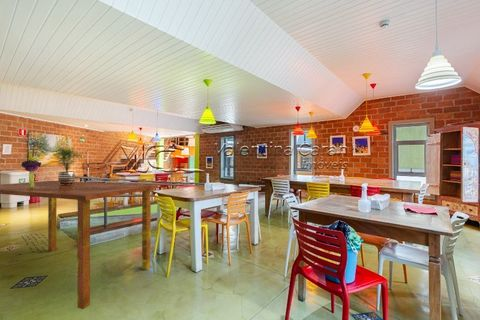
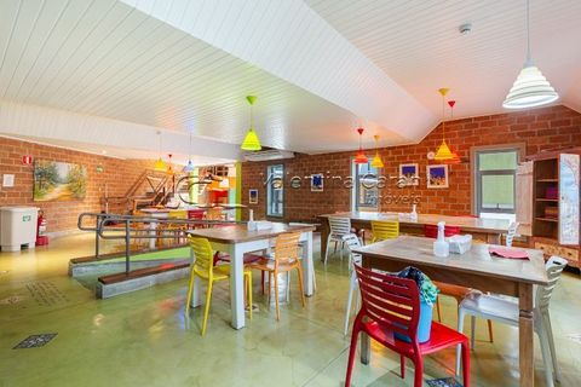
- dining table (55, 229)
- potted plant (67, 165)
- bouquet (31, 174)
